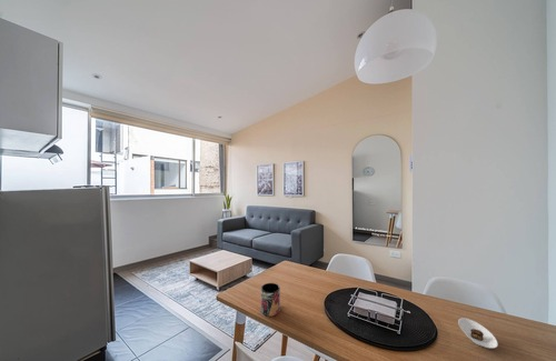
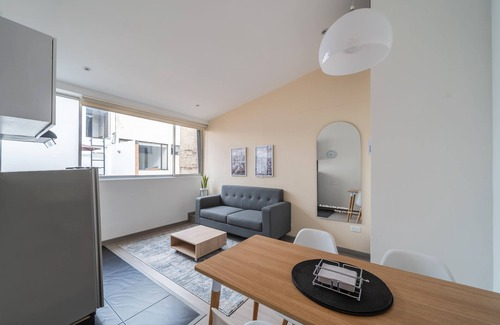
- saucer (476, 334)
- mug (271, 297)
